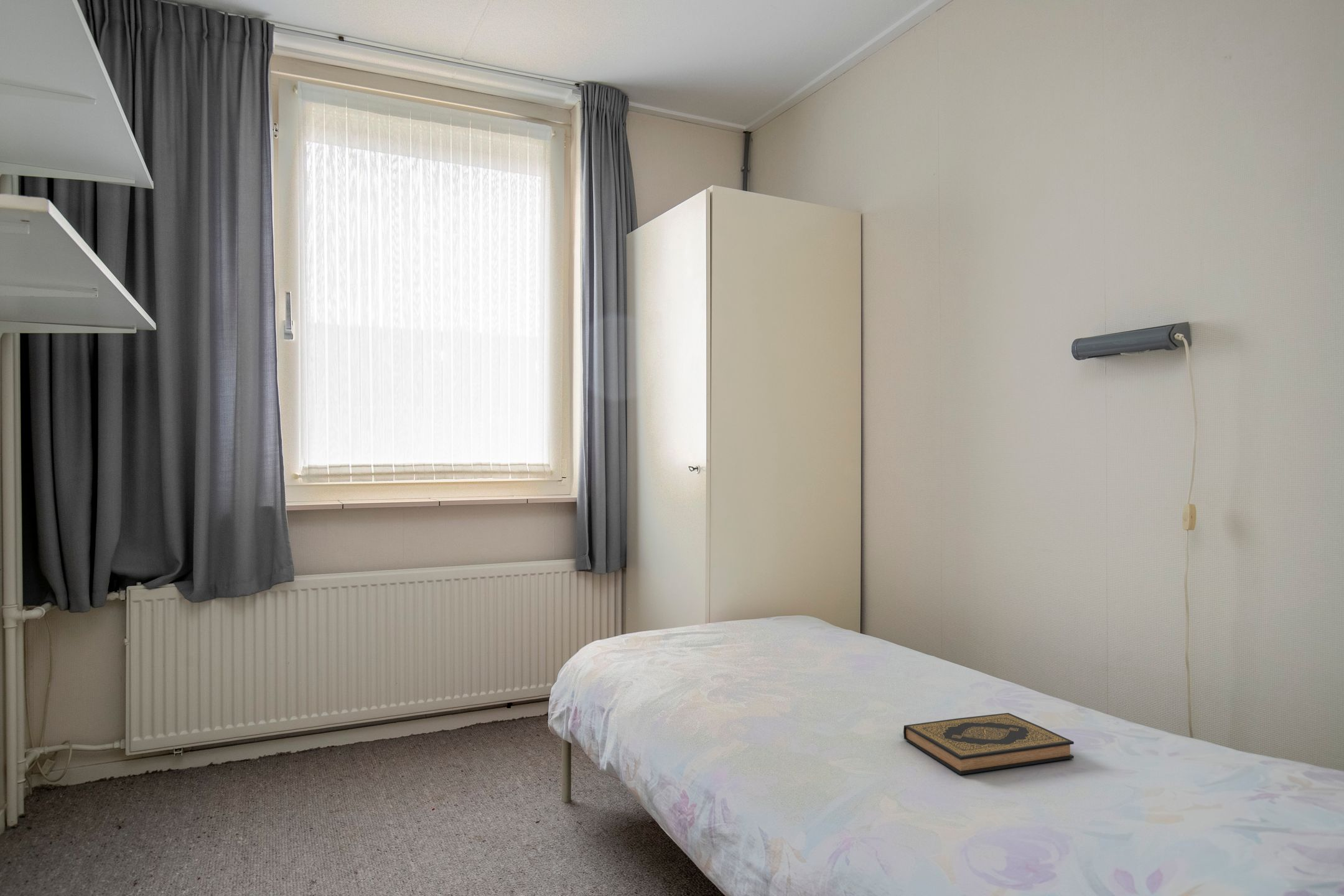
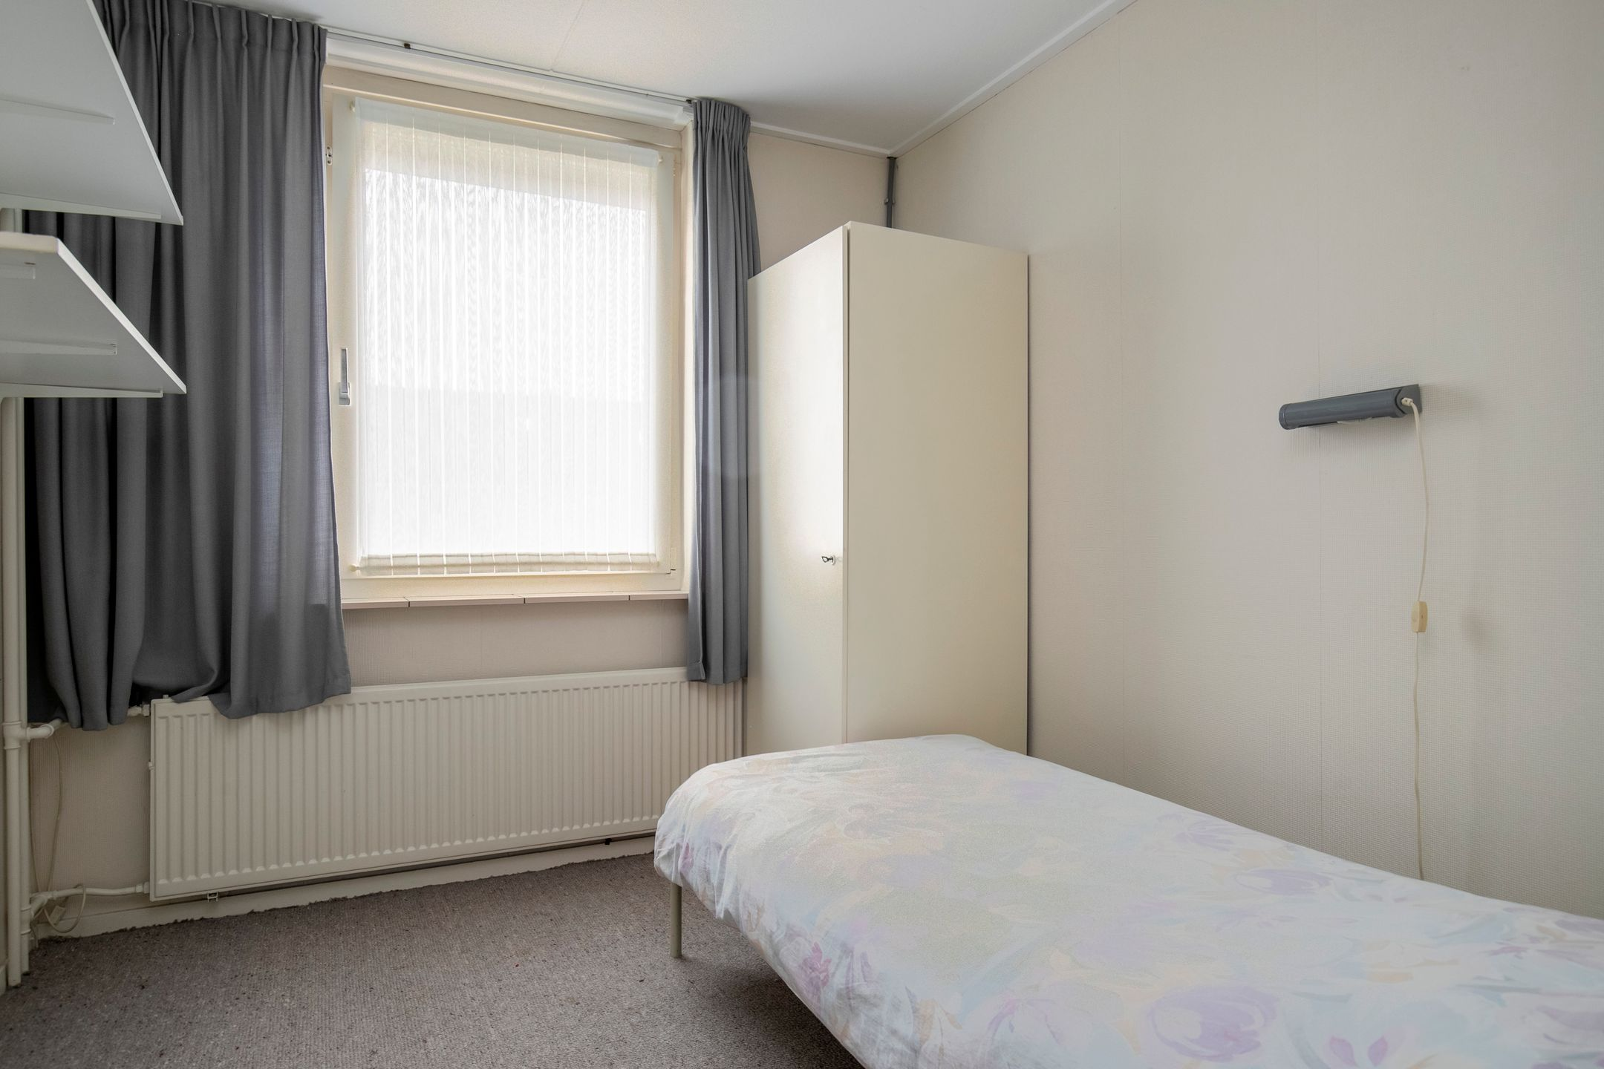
- hardback book (986, 740)
